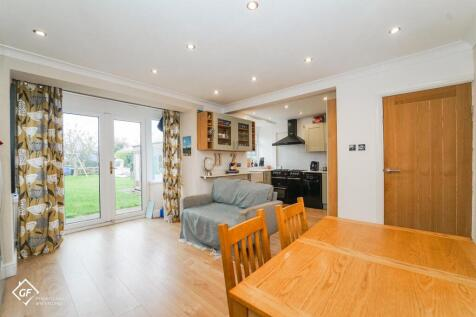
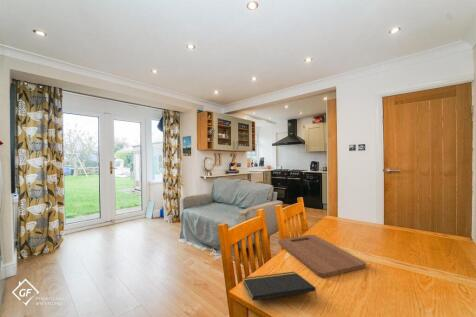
+ cutting board (316, 251)
+ notepad (276, 284)
